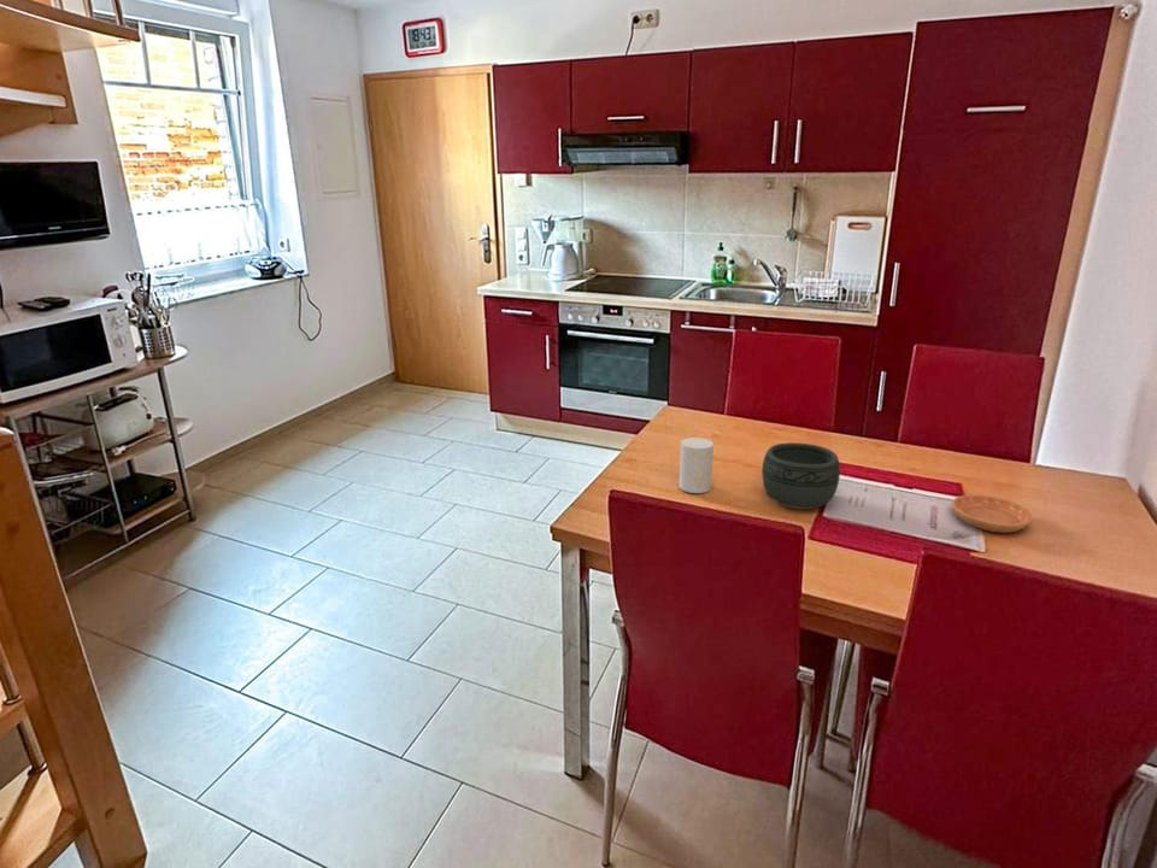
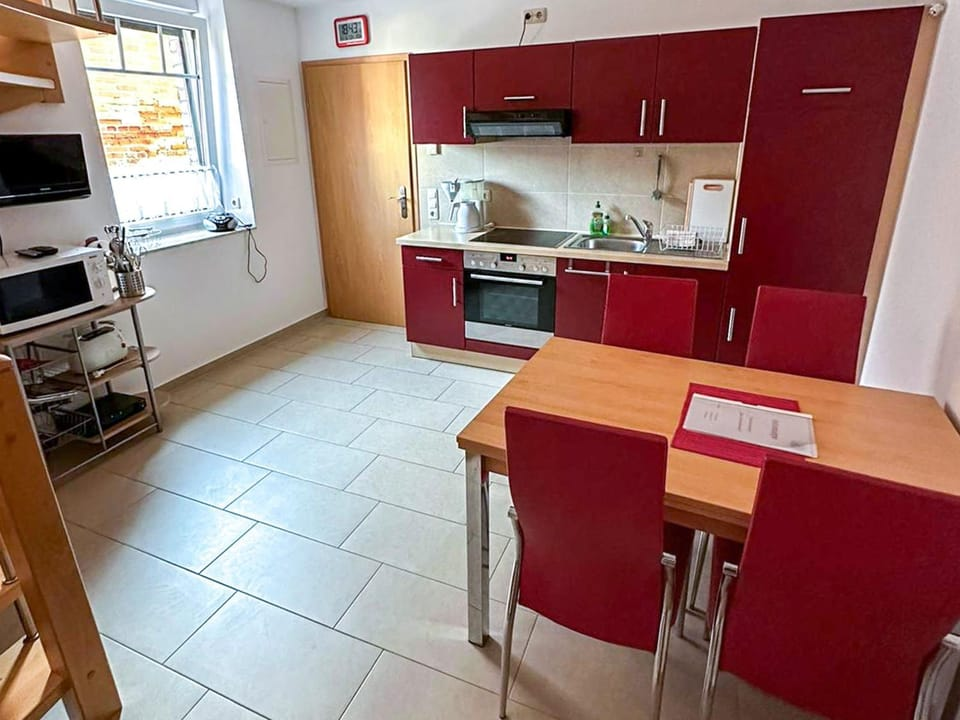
- bowl (799, 476)
- cup (695, 464)
- saucer (989, 514)
